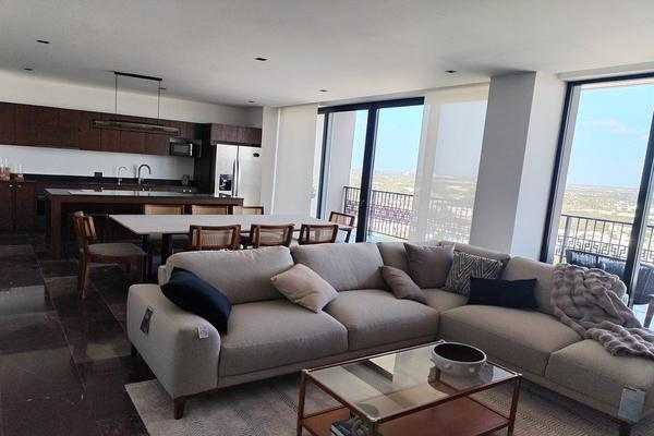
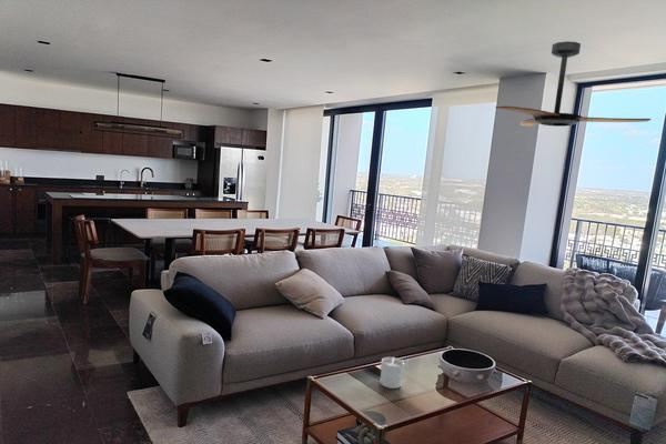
+ candle (392, 370)
+ ceiling fan (563, 85)
